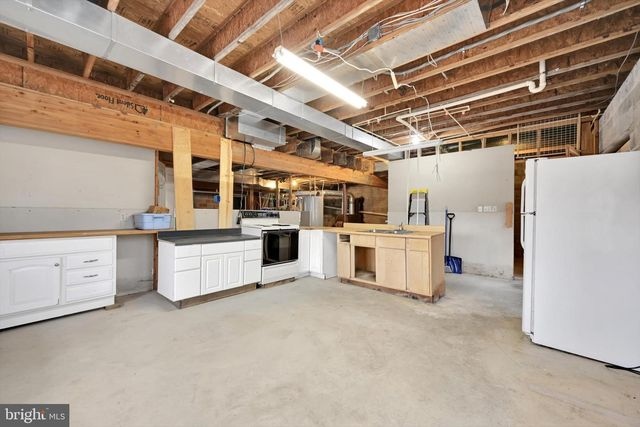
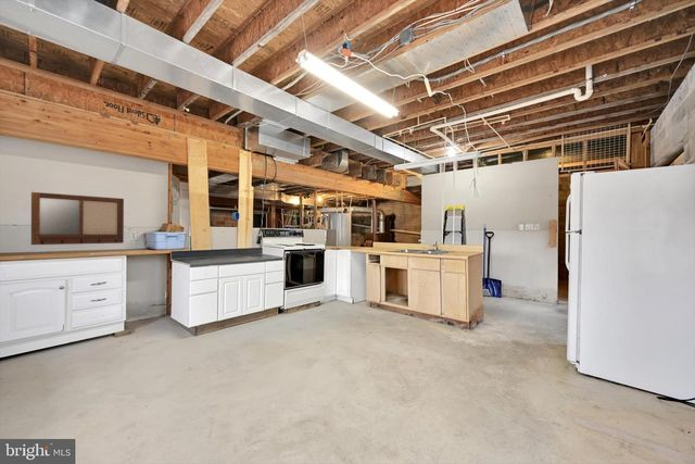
+ writing board (81, 220)
